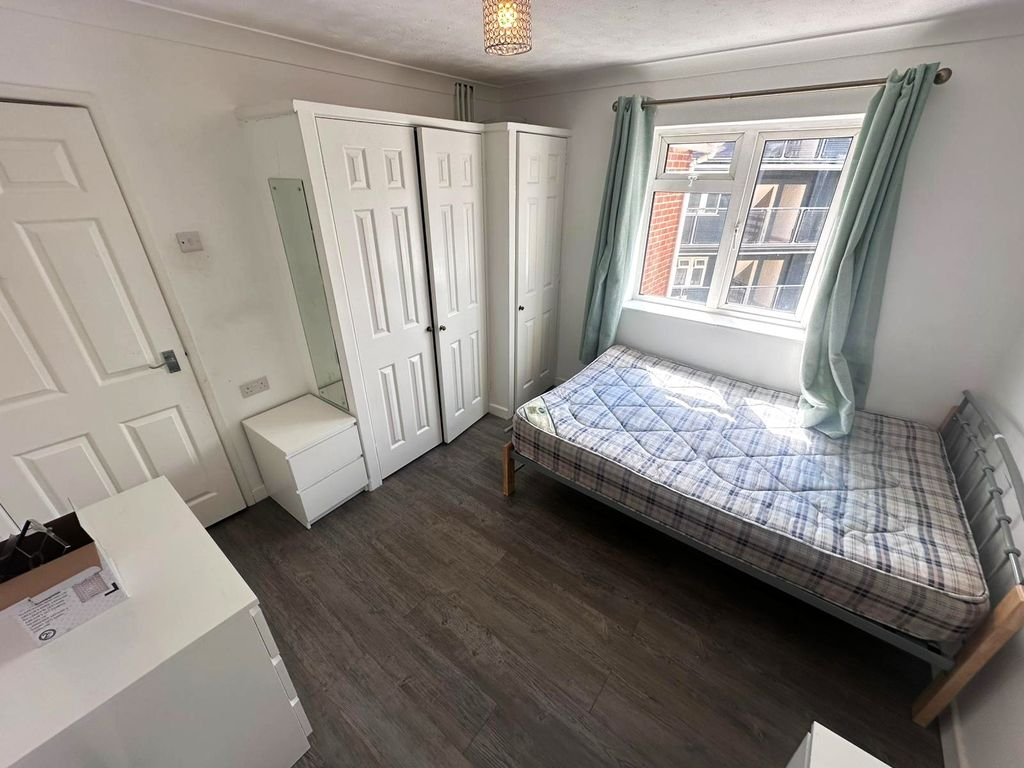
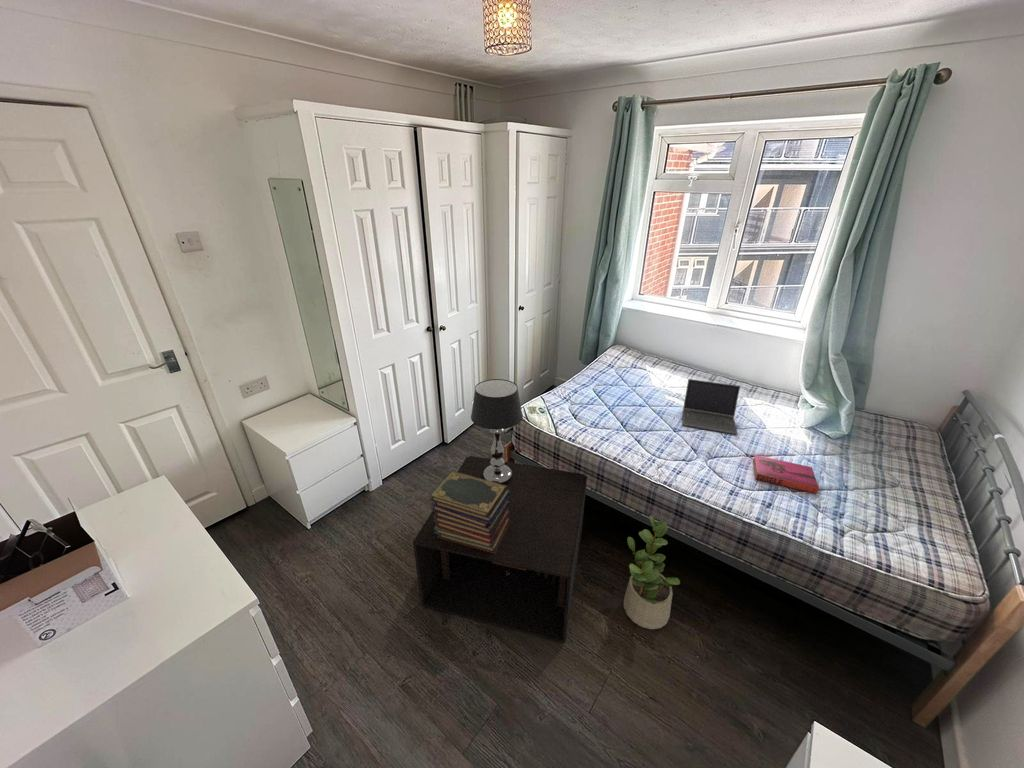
+ hardback book (783, 473)
+ table lamp (497, 434)
+ nightstand (509, 536)
+ laptop computer (711, 405)
+ book stack (470, 510)
+ potted plant (651, 574)
